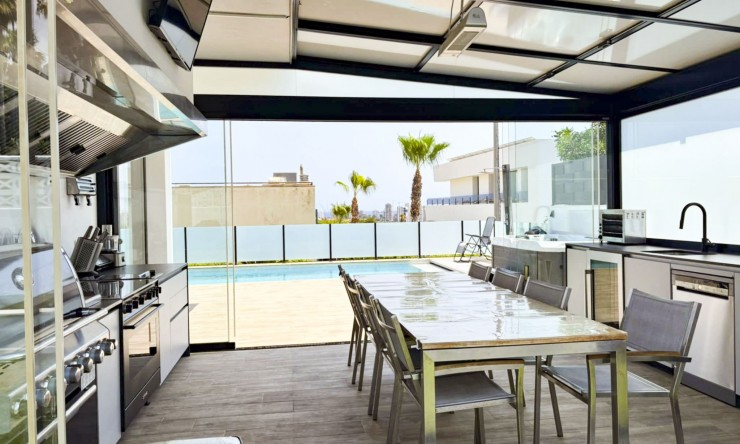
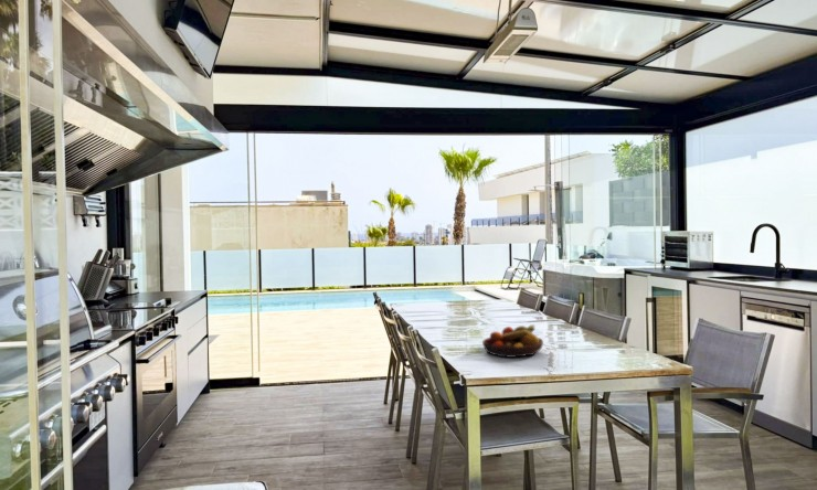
+ fruit bowl (512, 338)
